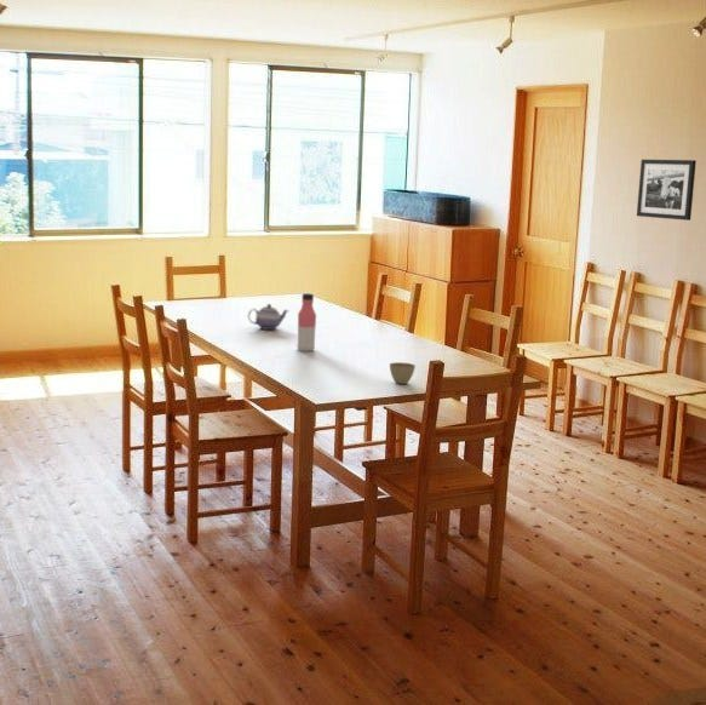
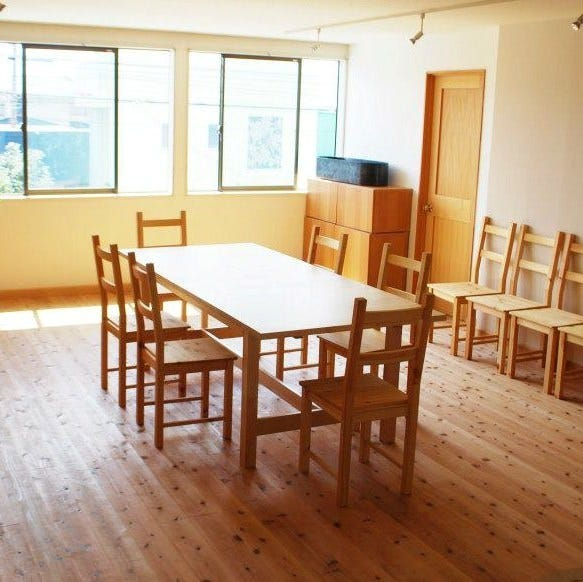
- water bottle (306, 321)
- picture frame (665, 189)
- teapot (268, 316)
- flower pot (401, 373)
